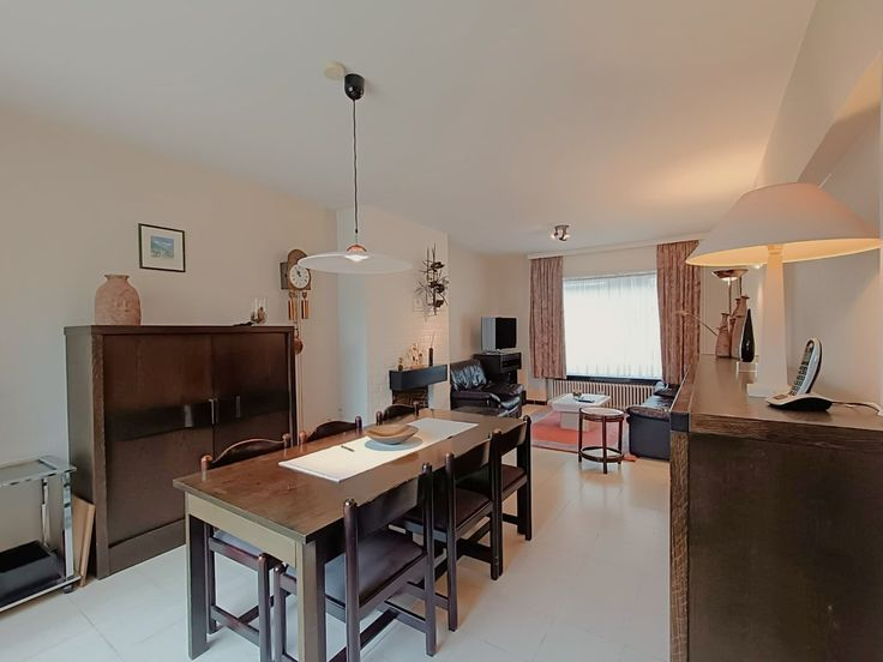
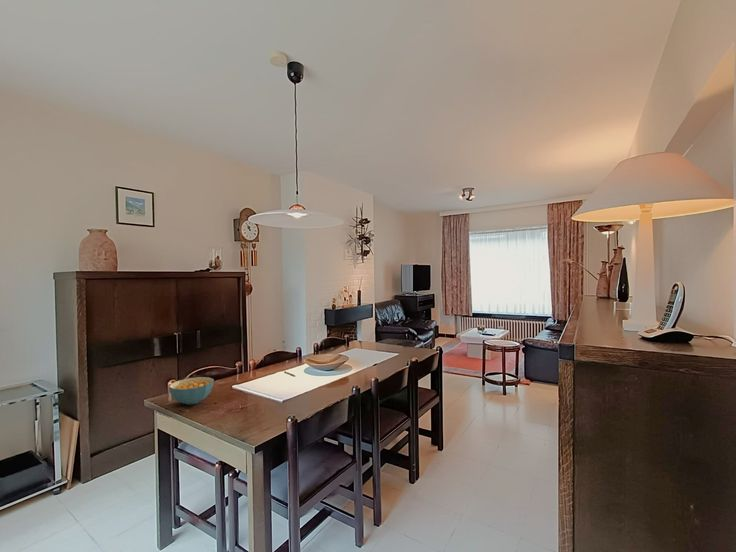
+ cereal bowl (192, 392)
